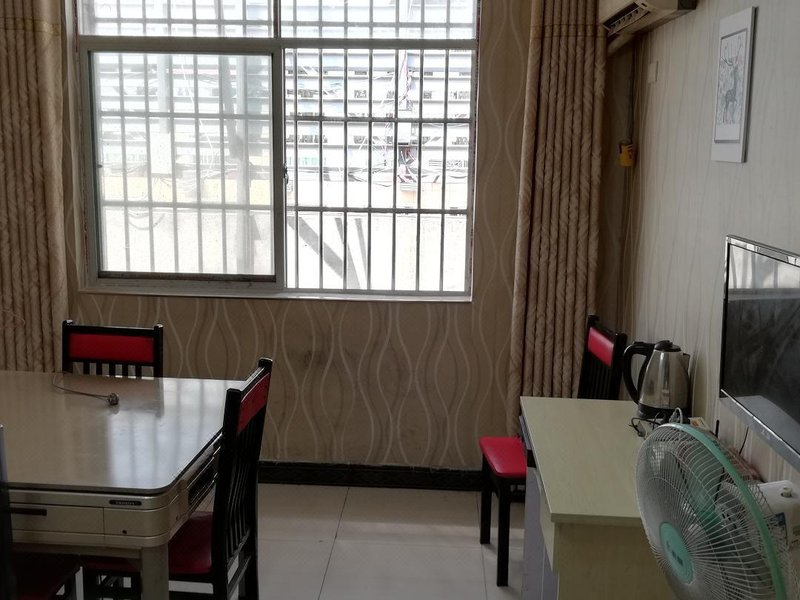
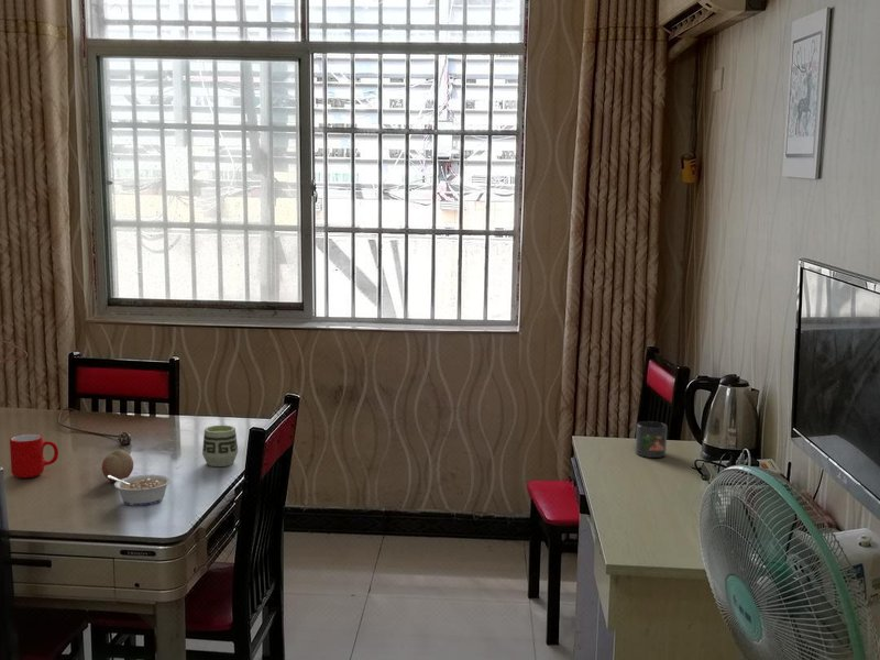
+ legume (141, 490)
+ fruit (118, 465)
+ cup (34, 455)
+ mug (650, 438)
+ cup (220, 446)
